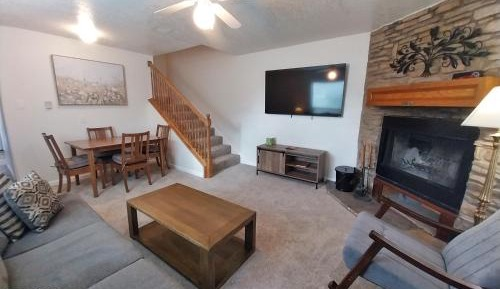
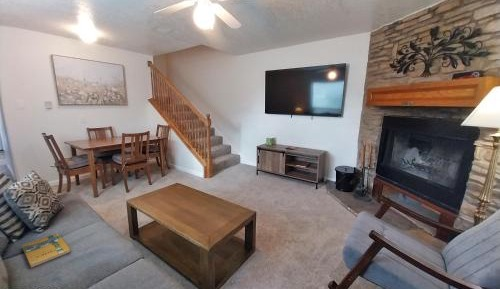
+ booklet (46, 248)
